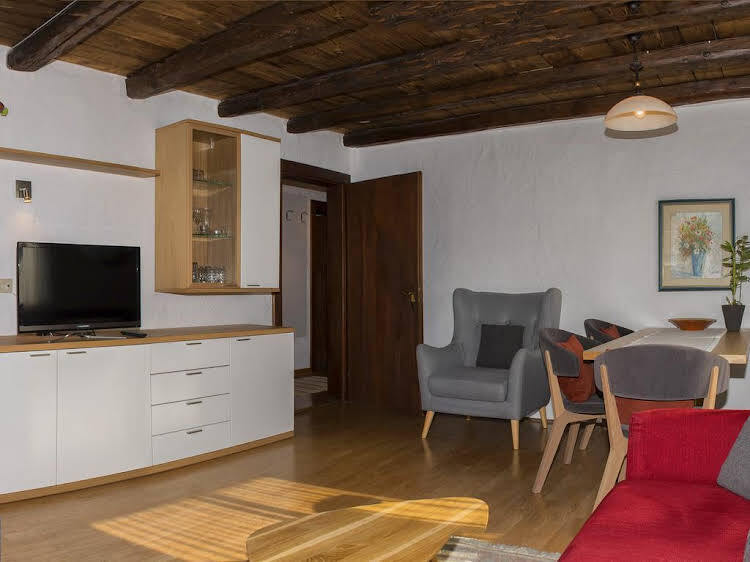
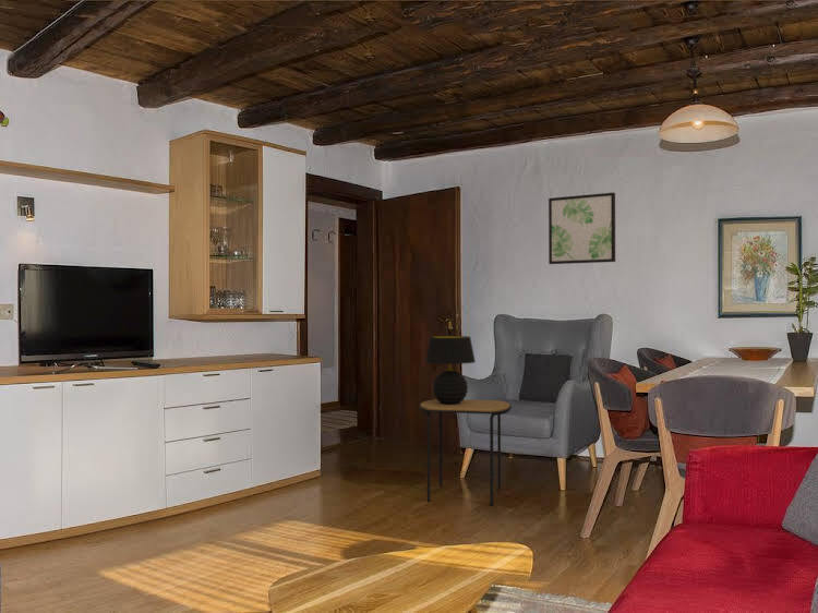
+ side table (441, 449)
+ wall art (581, 229)
+ table lamp (449, 370)
